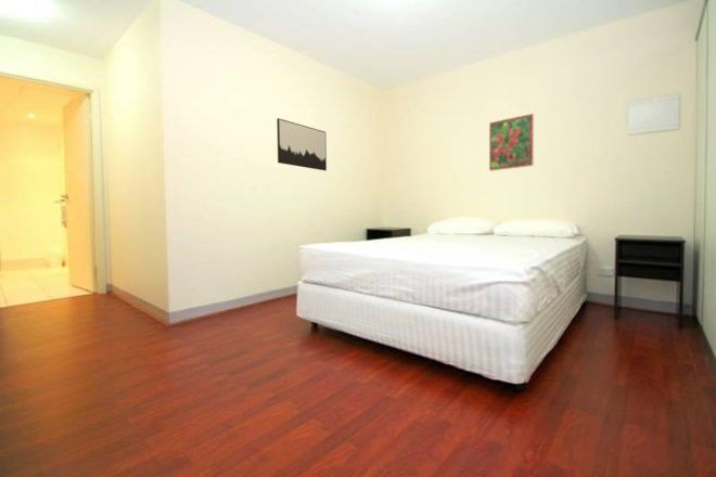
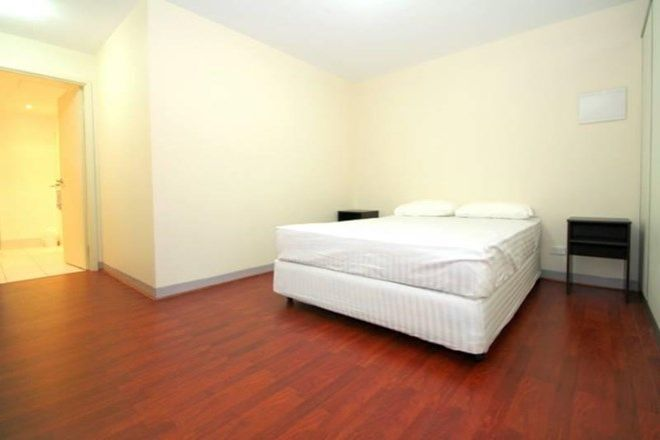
- wall art (303, 146)
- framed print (510, 143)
